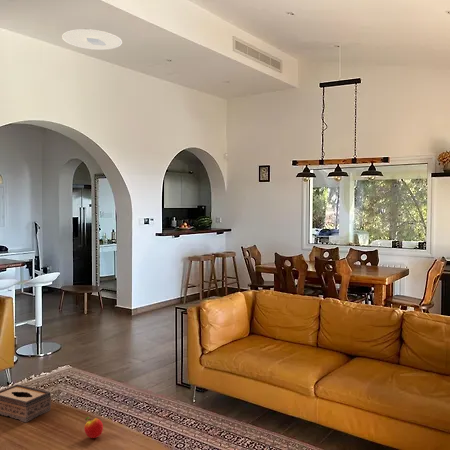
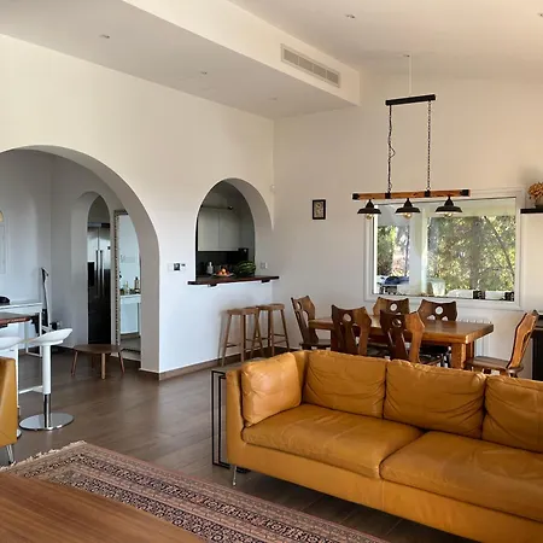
- tissue box (21, 402)
- ceiling light (92, 37)
- apple (93, 427)
